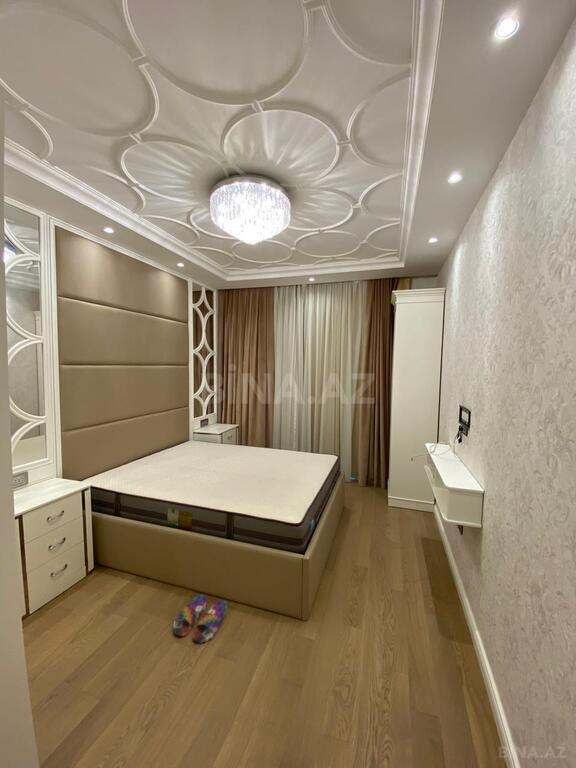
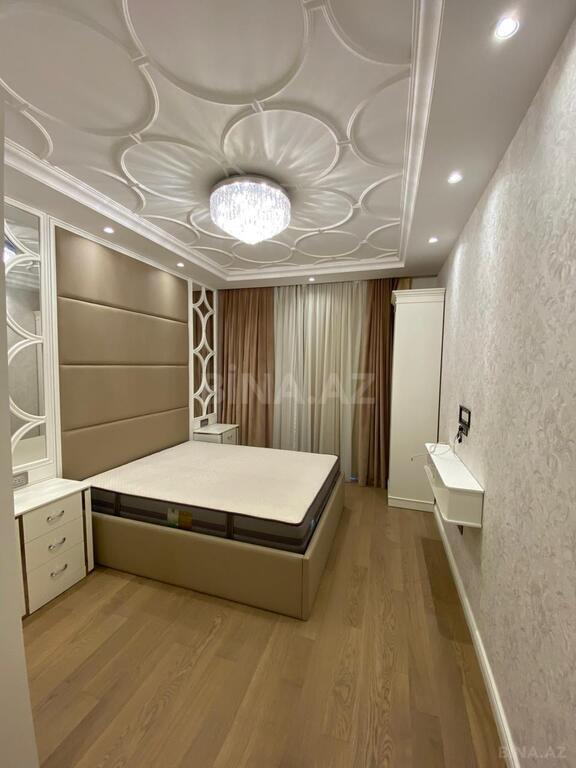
- slippers (201, 613)
